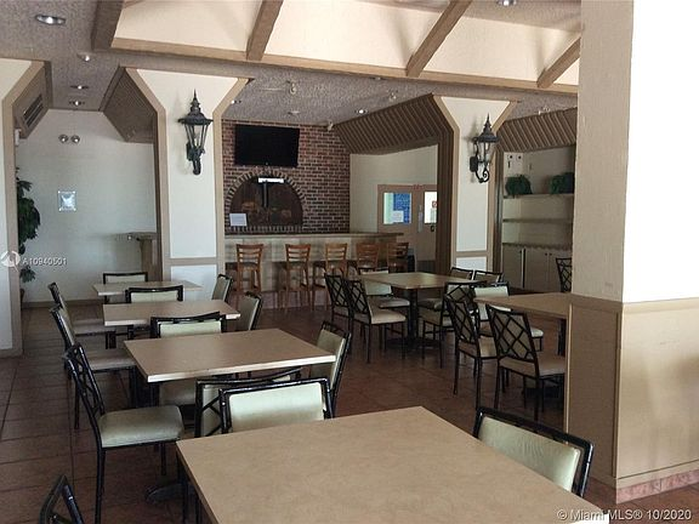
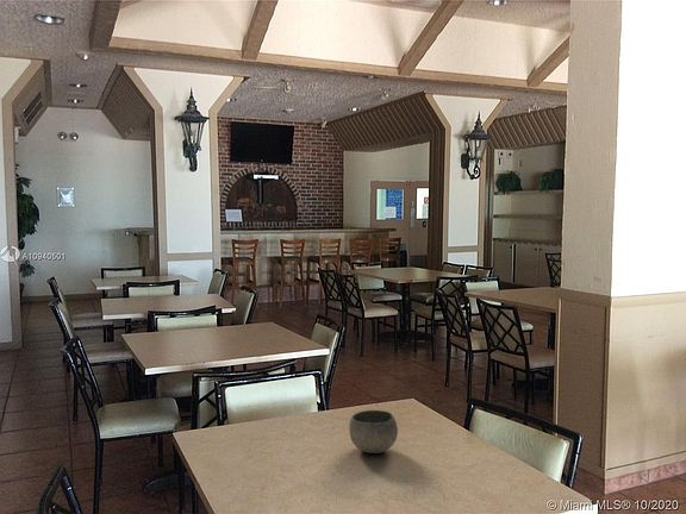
+ bowl (373, 432)
